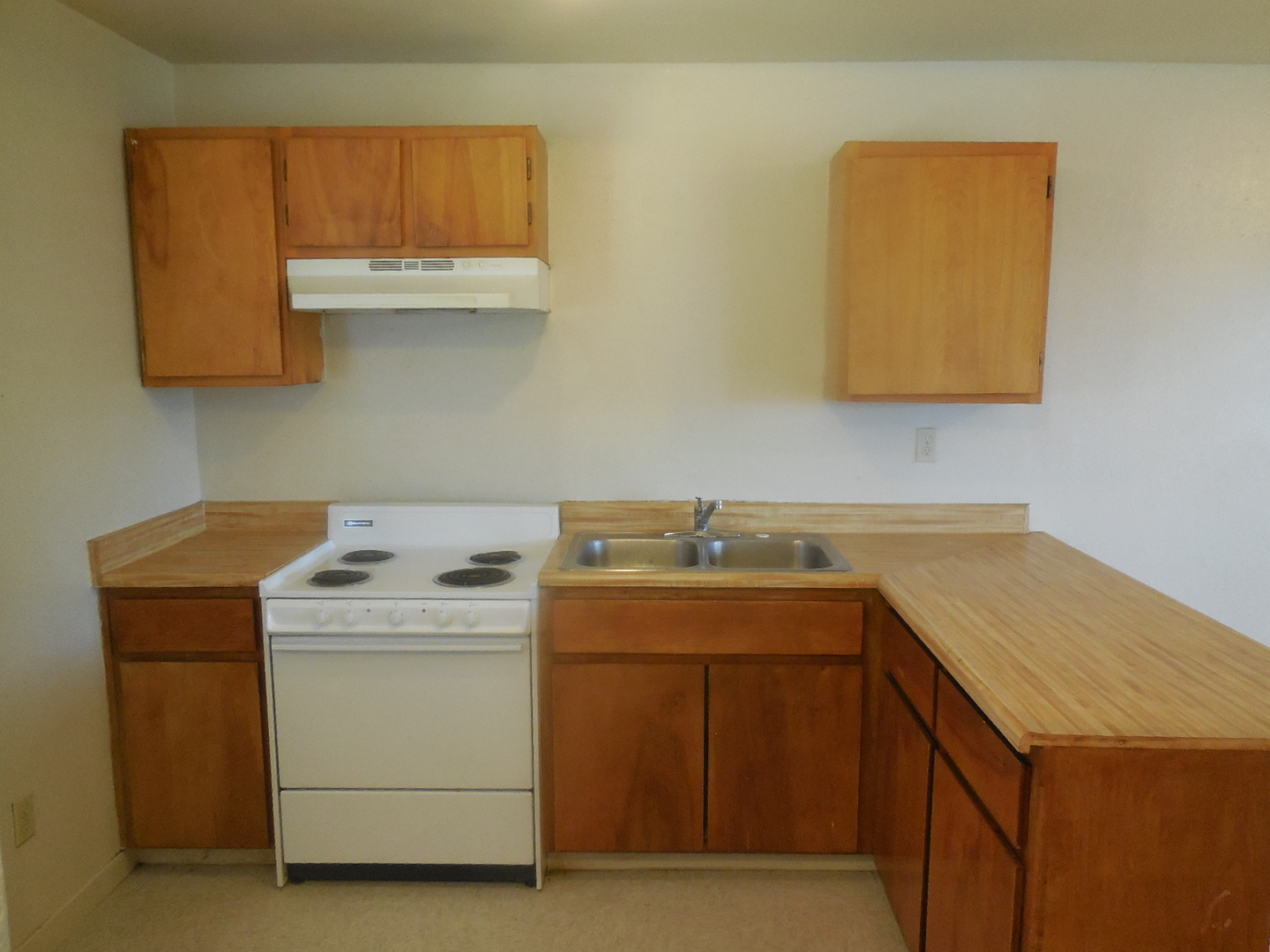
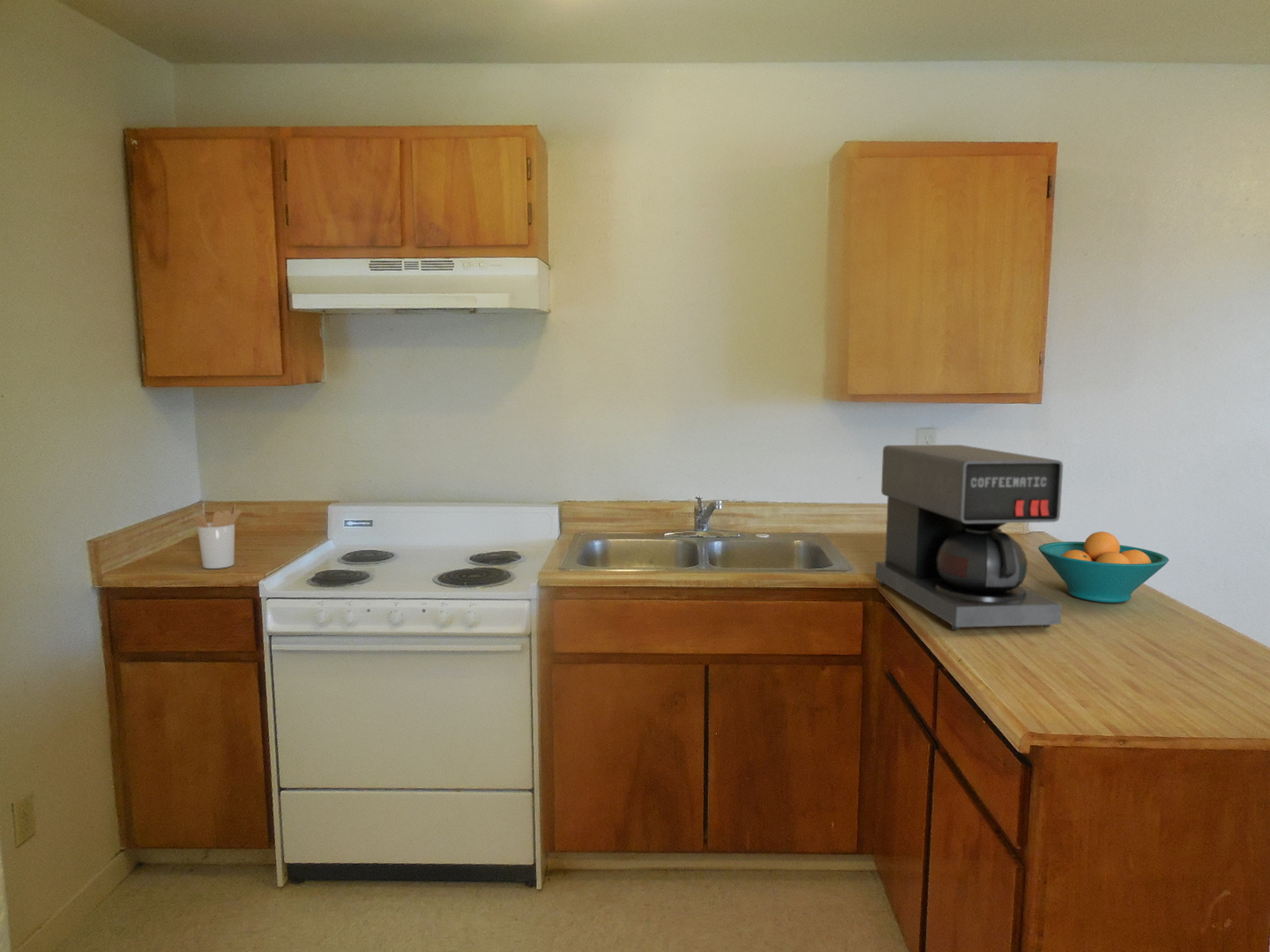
+ coffee maker (960, 529)
+ utensil holder (220, 536)
+ fruit bowl (1101, 564)
